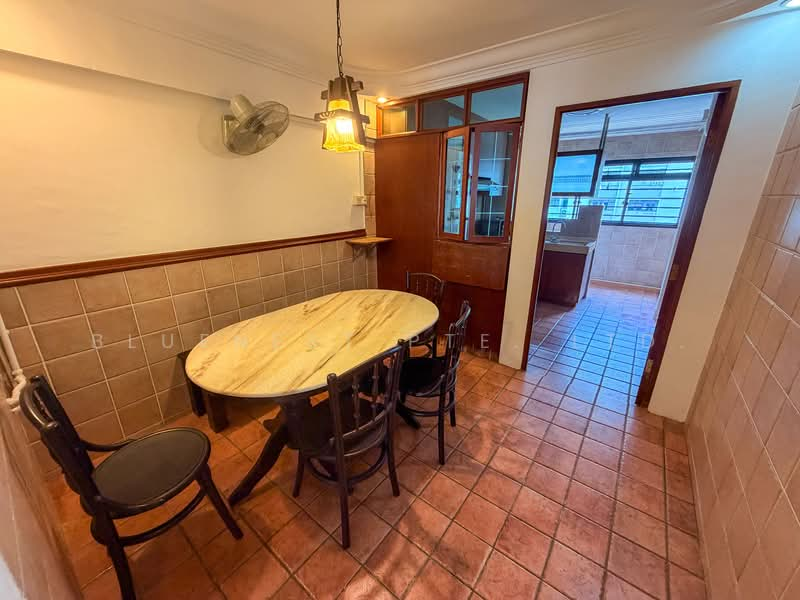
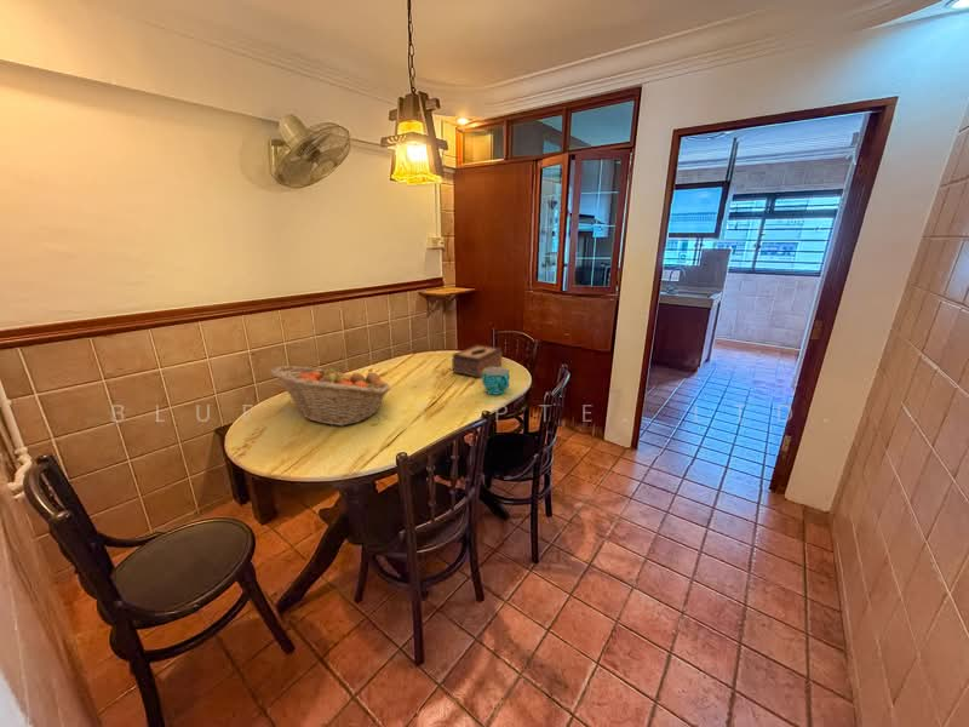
+ cup (497, 380)
+ fruit basket (333, 388)
+ tissue box (477, 360)
